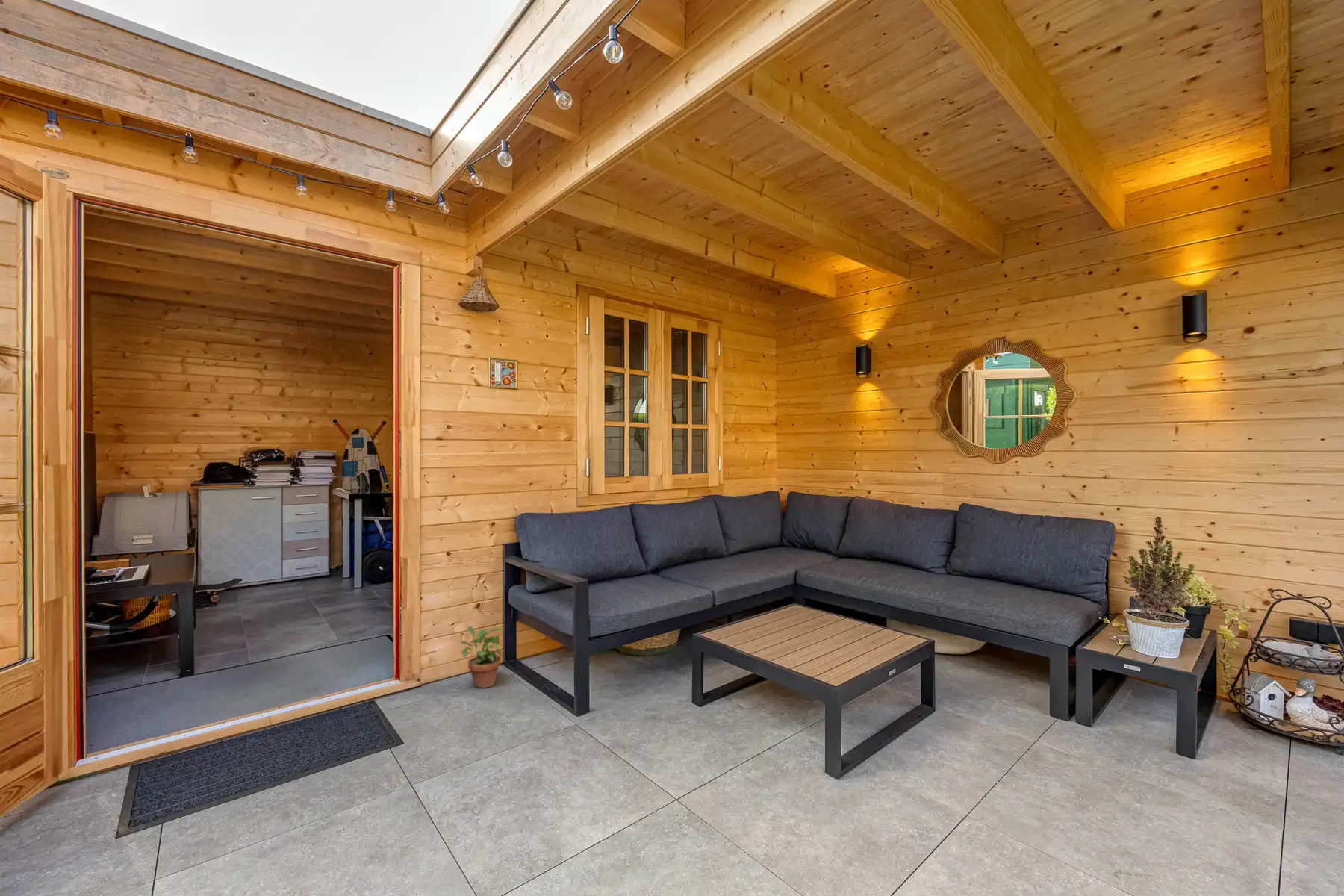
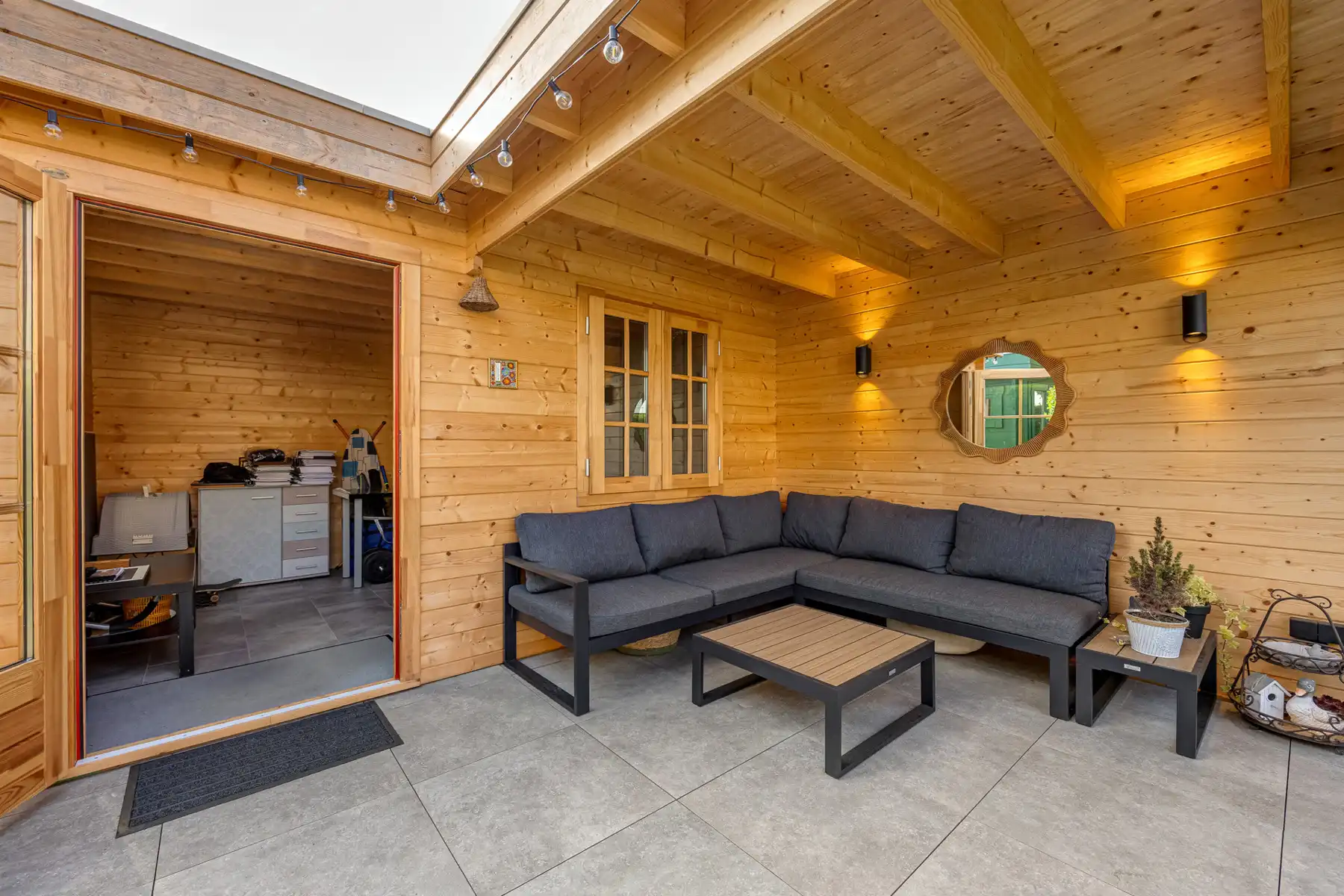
- potted plant (479, 656)
